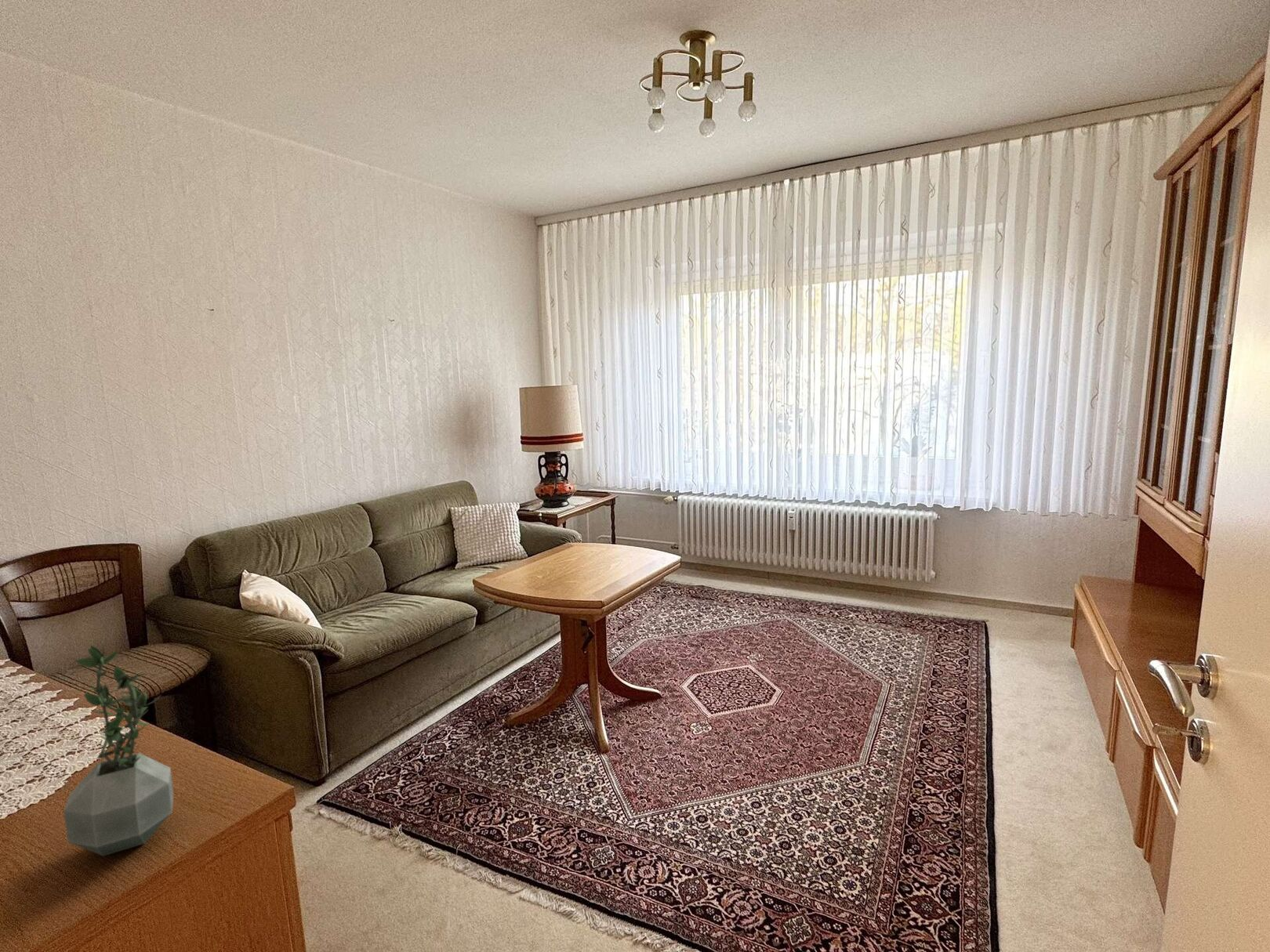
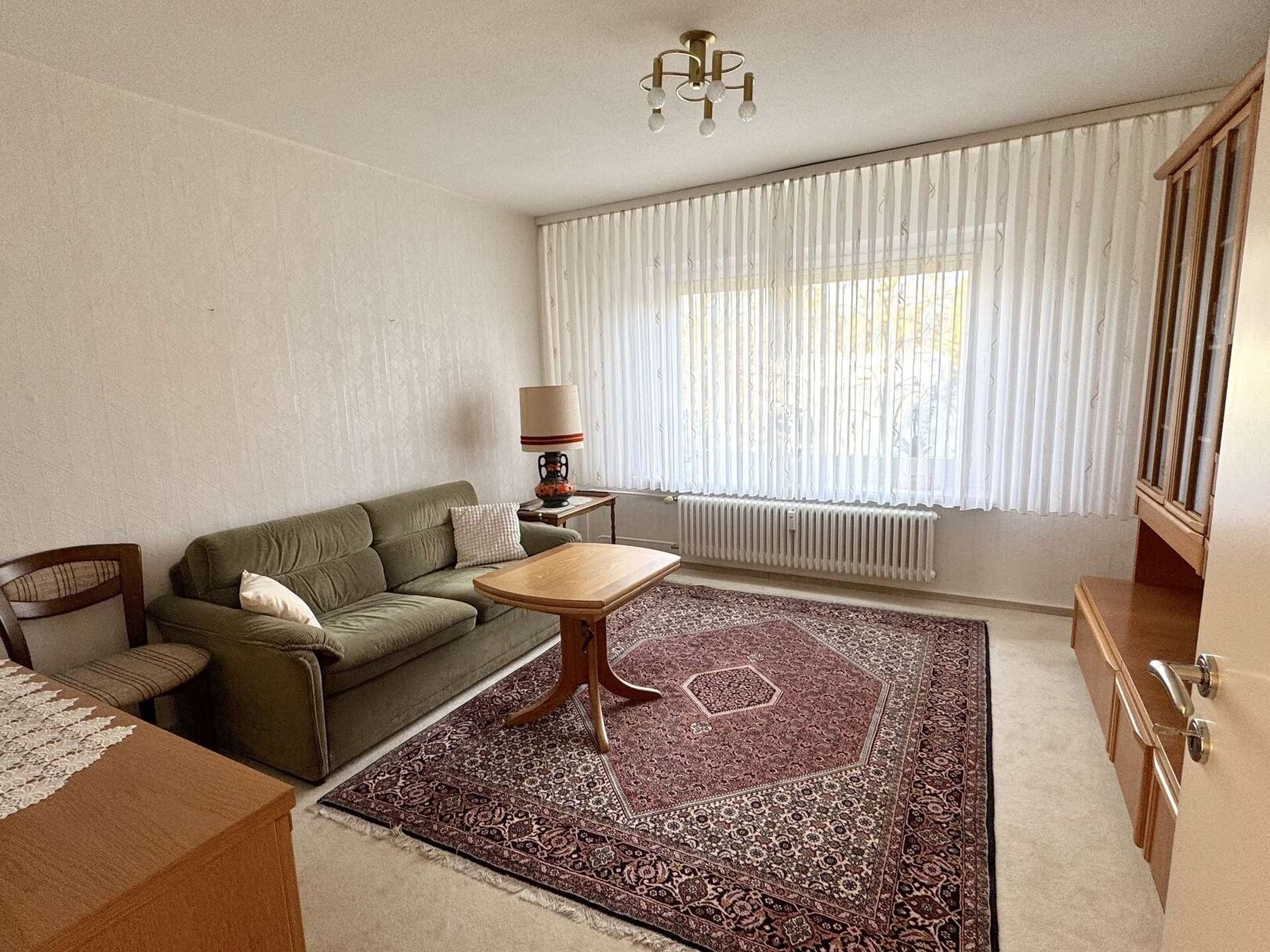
- potted plant (117, 742)
